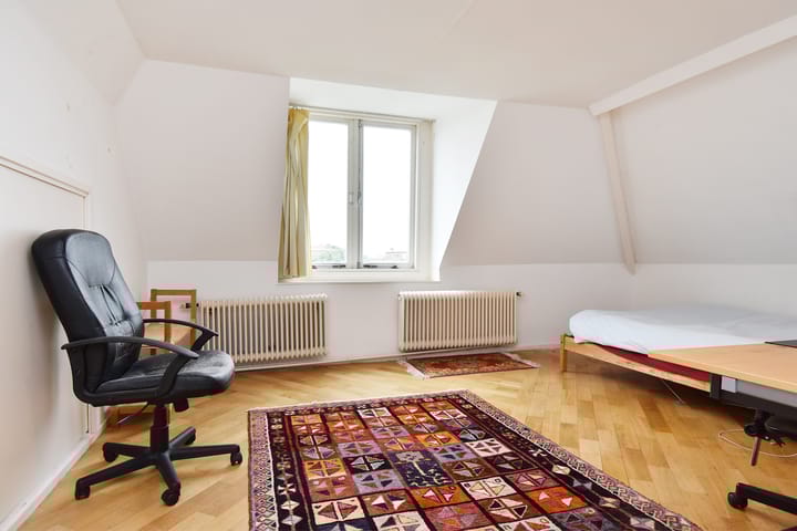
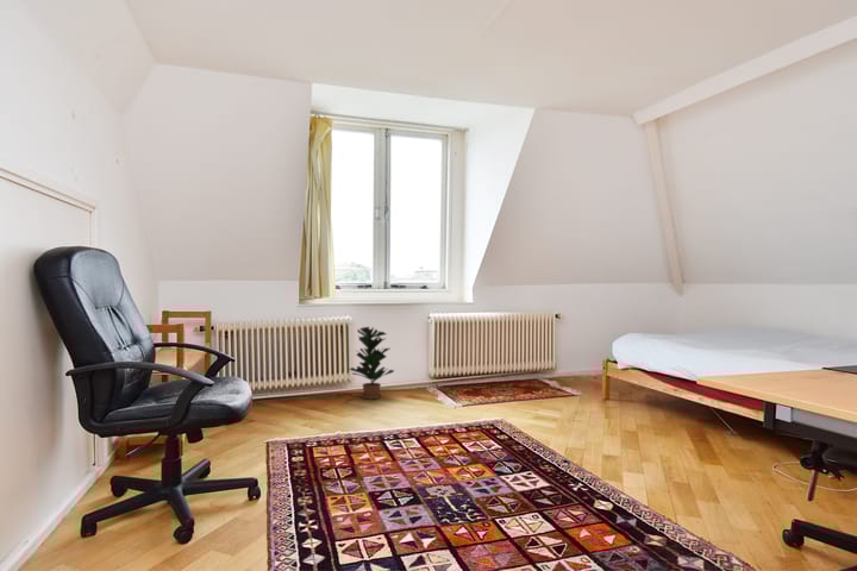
+ potted plant (370, 360)
